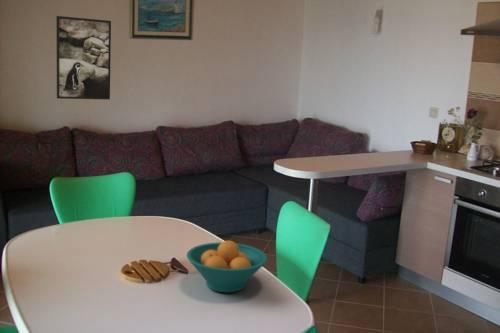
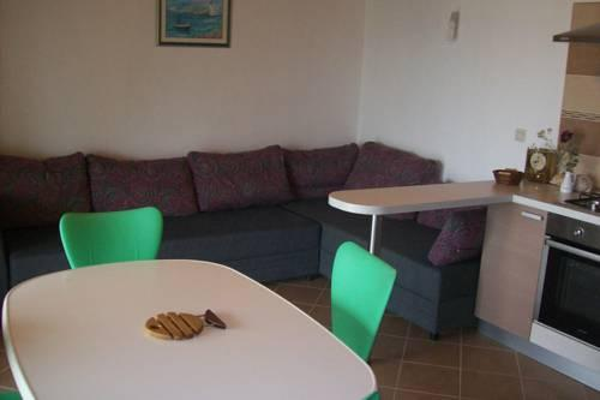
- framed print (84, 59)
- fruit bowl (226, 263)
